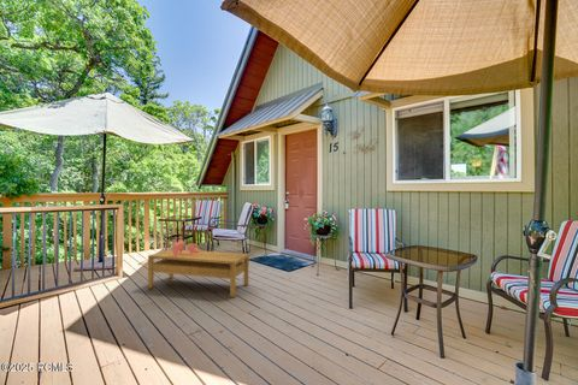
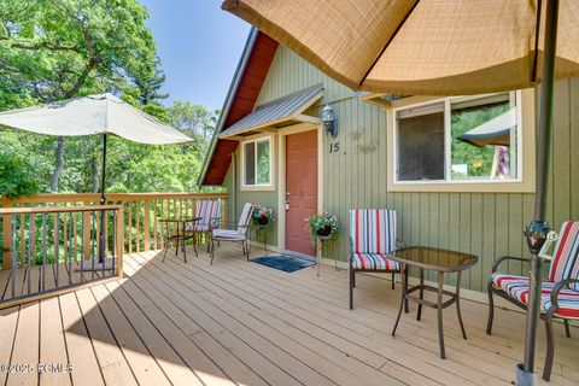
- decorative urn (183, 244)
- coffee table (199, 270)
